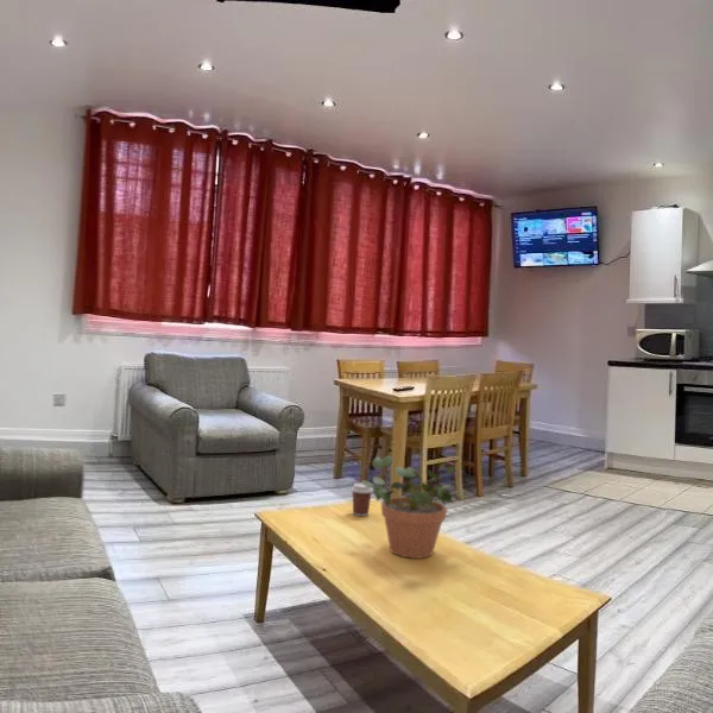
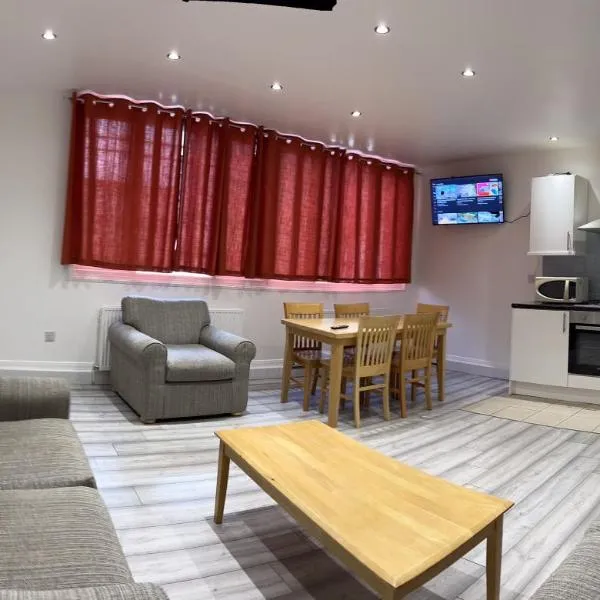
- potted plant (405, 505)
- coffee cup (361, 499)
